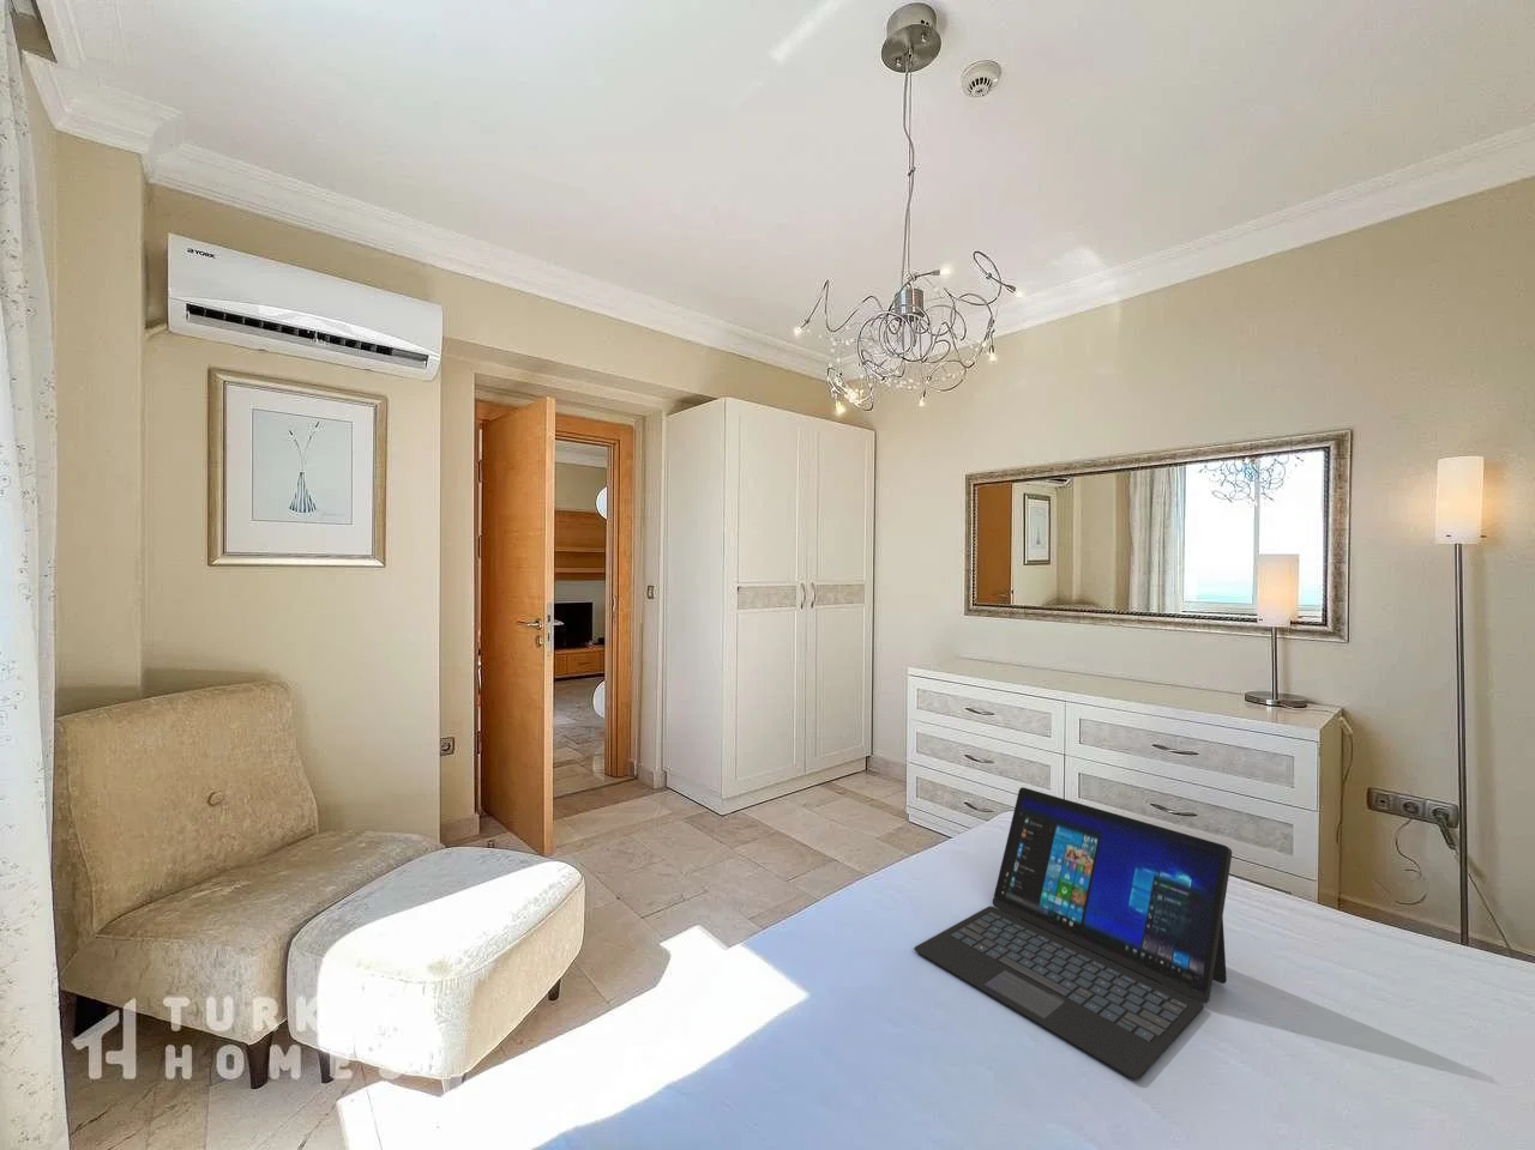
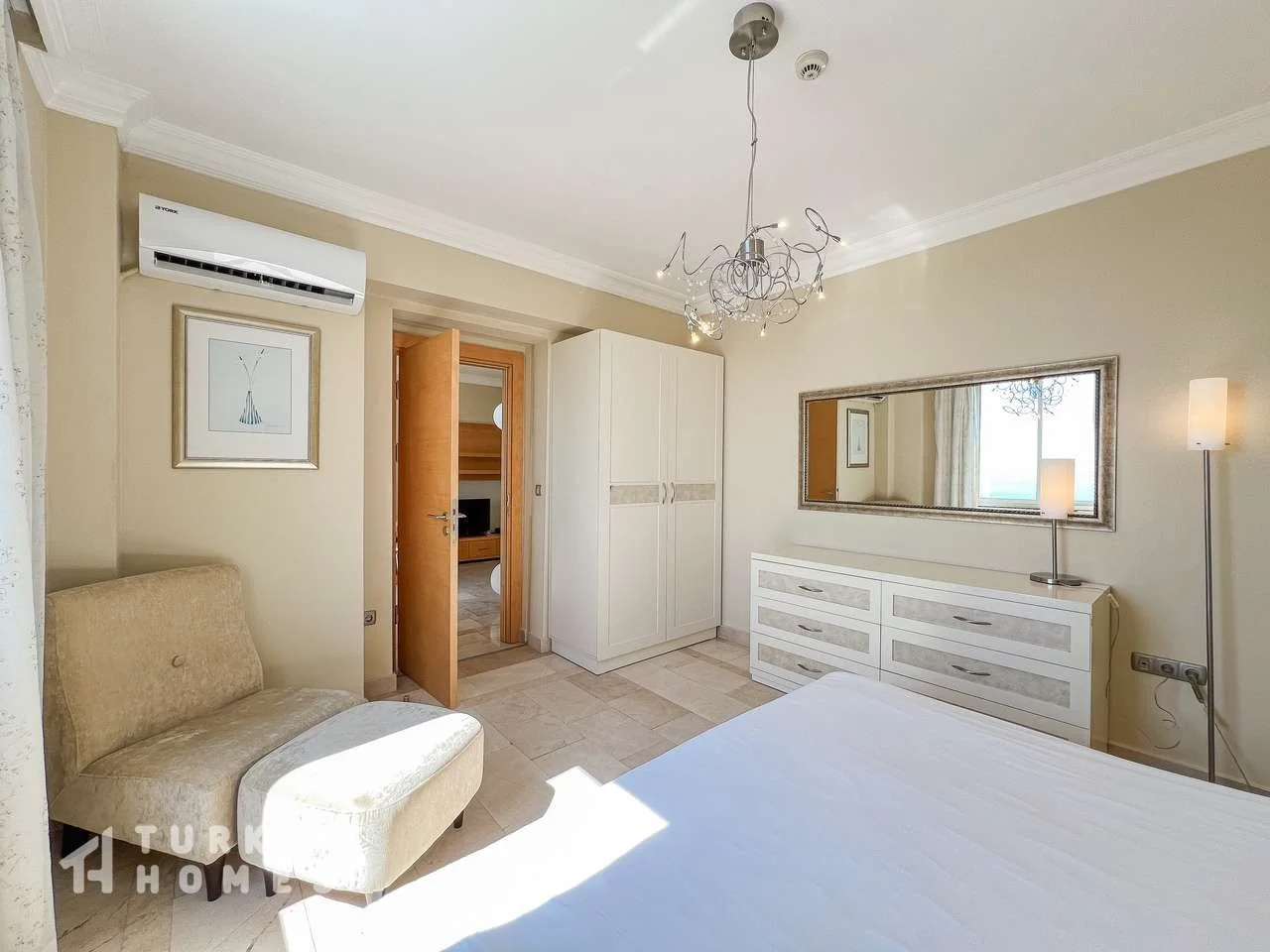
- laptop (1066, 900)
